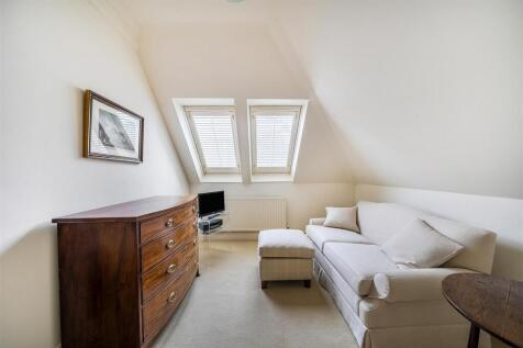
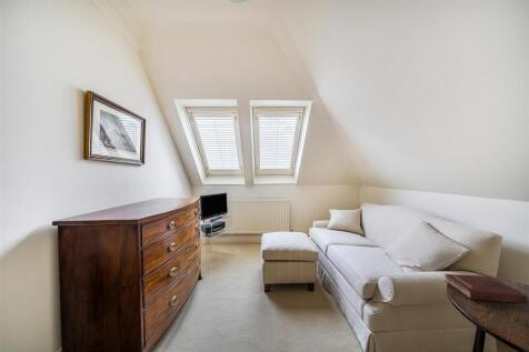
+ hardback book (481, 286)
